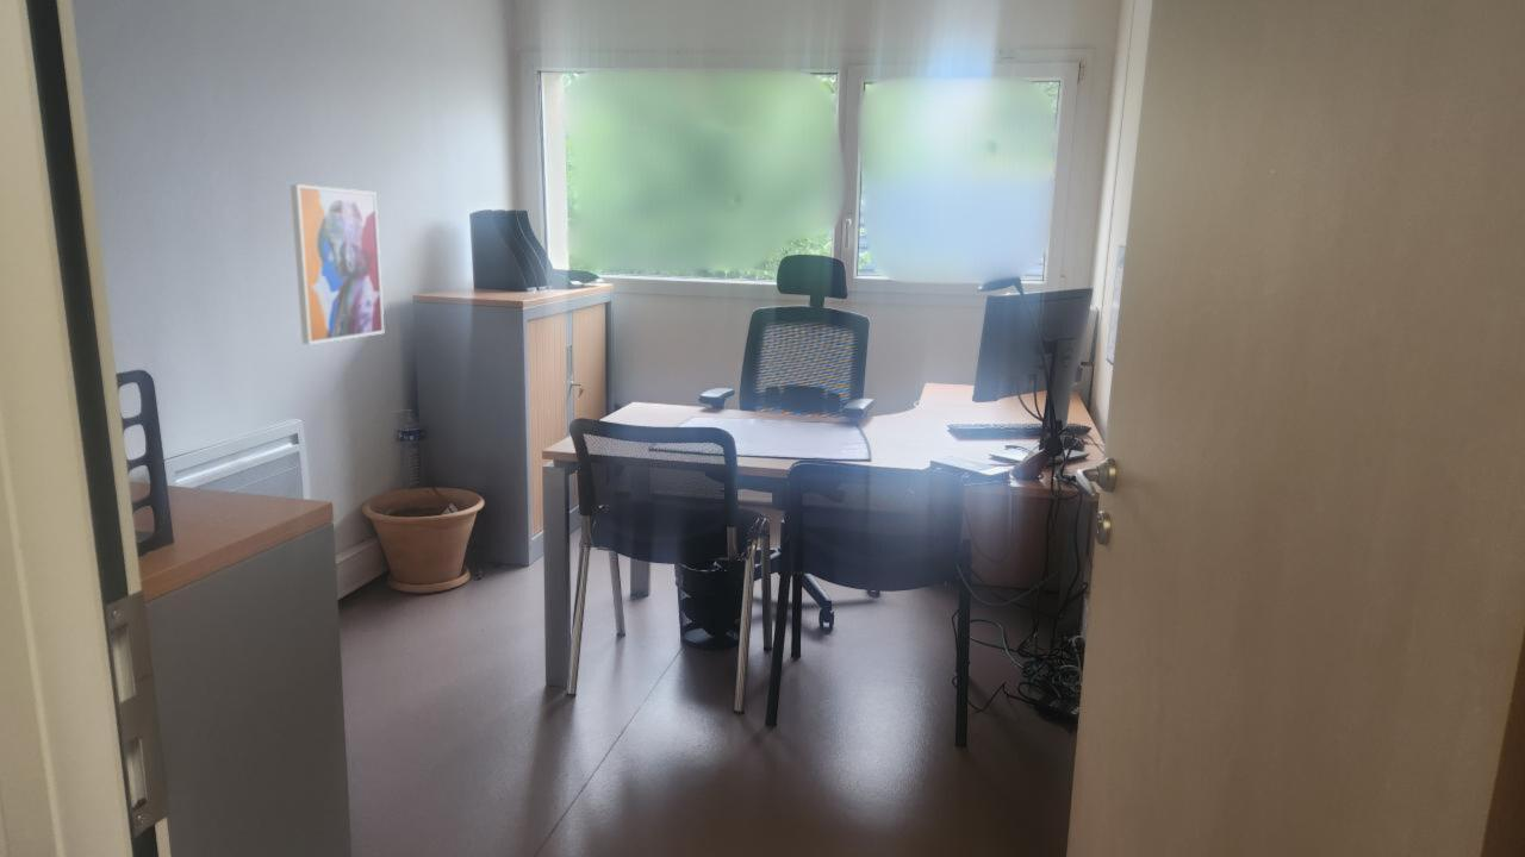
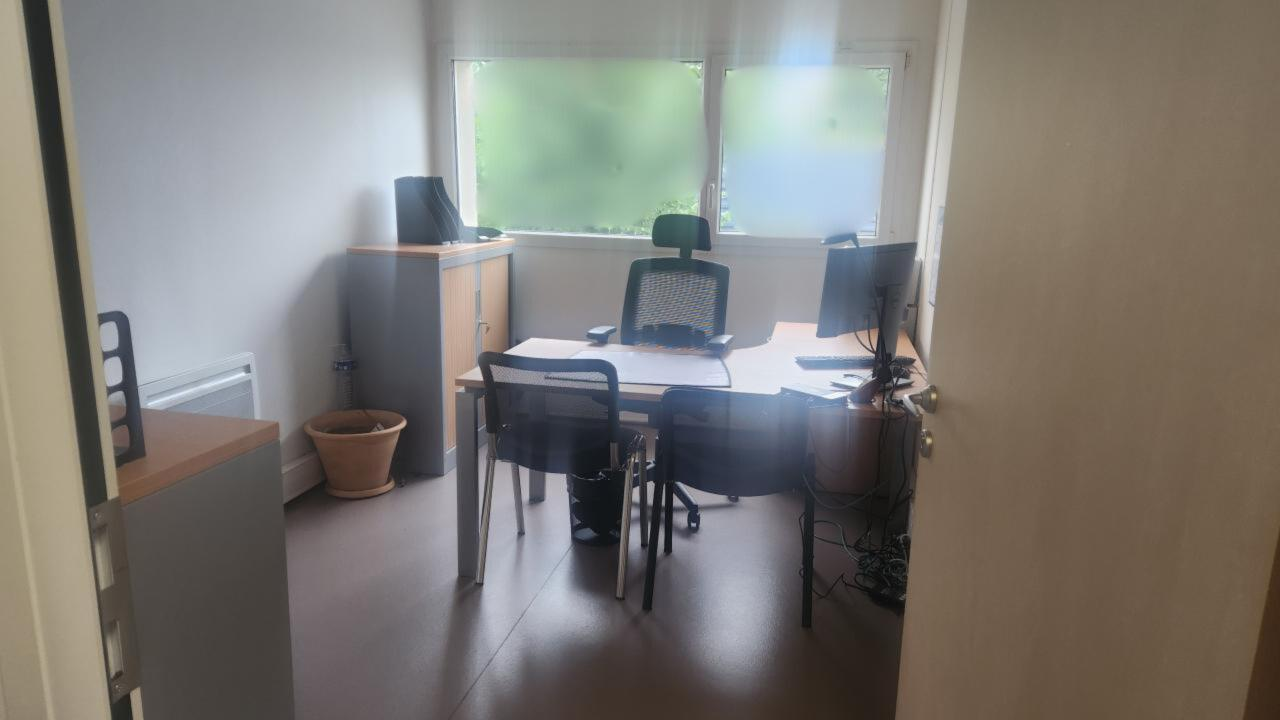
- wall art (341, 264)
